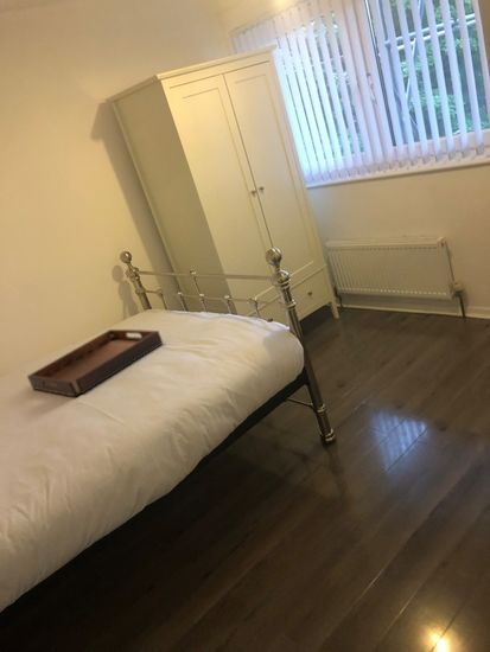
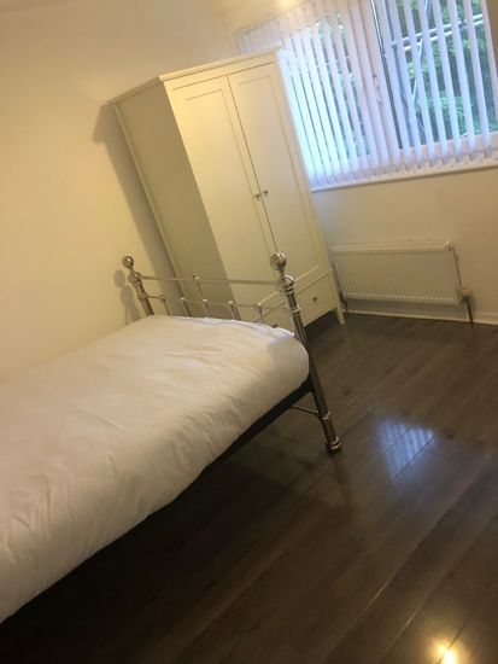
- serving tray (95, 359)
